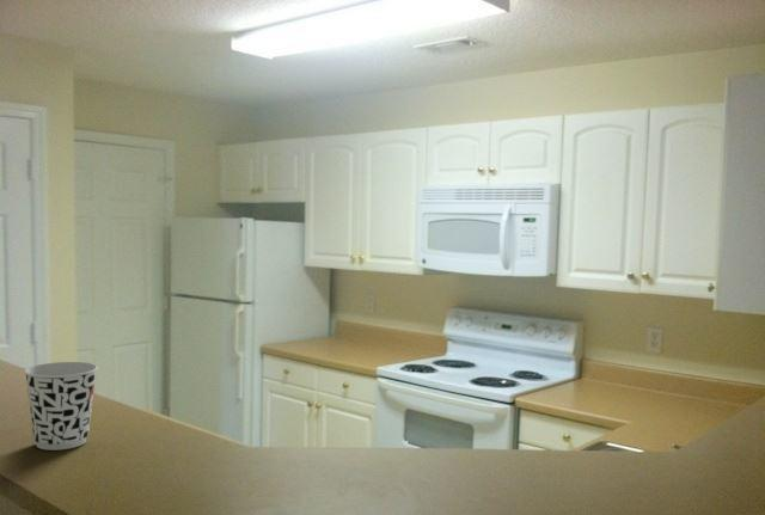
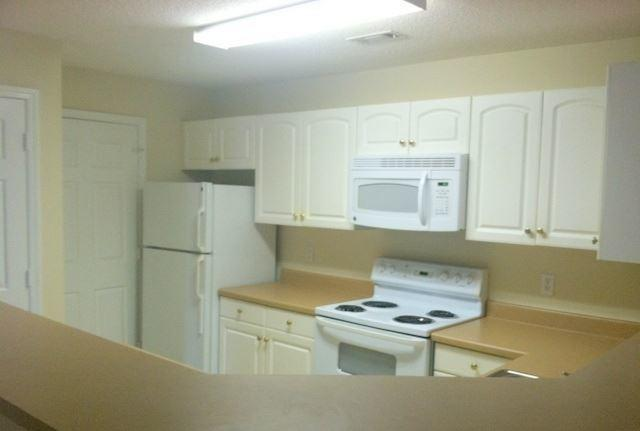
- cup (61, 405)
